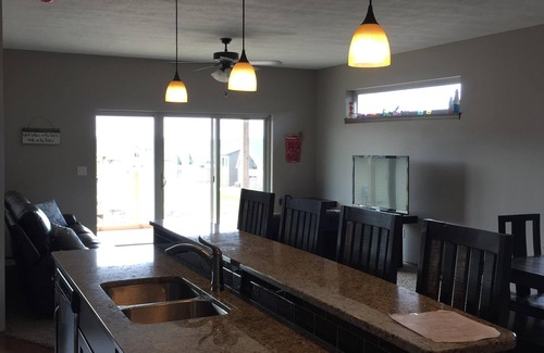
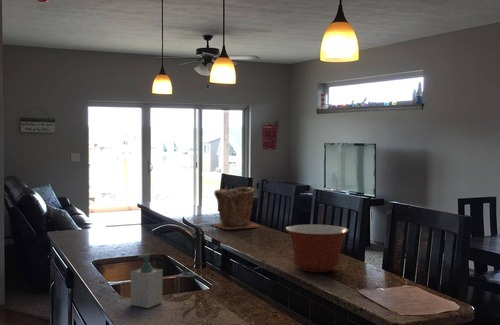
+ soap bottle (146, 279)
+ mixing bowl (316, 248)
+ plant pot (234, 207)
